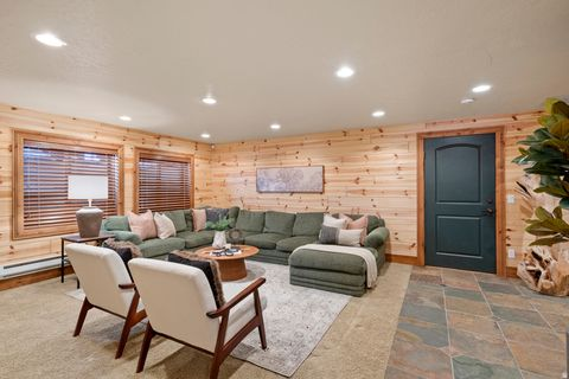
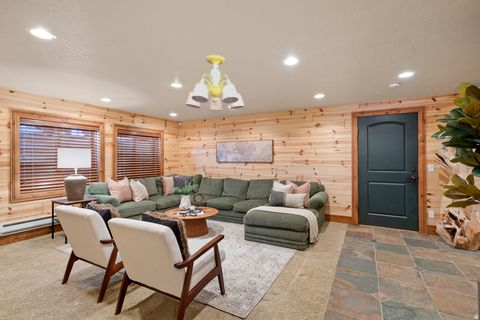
+ chandelier (215, 83)
